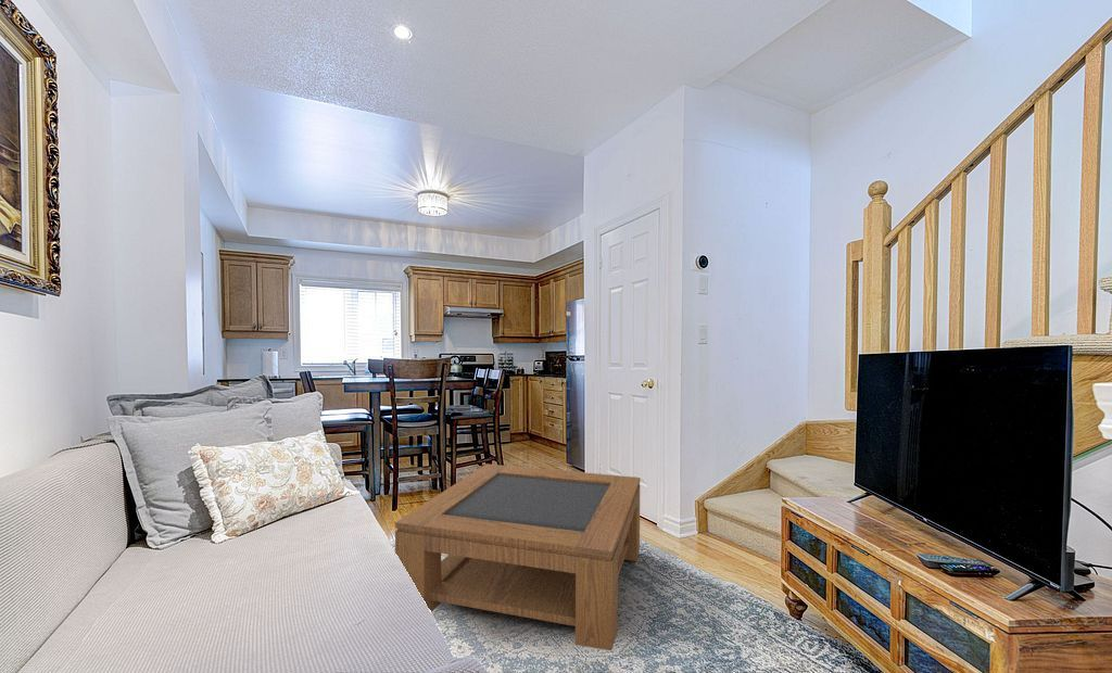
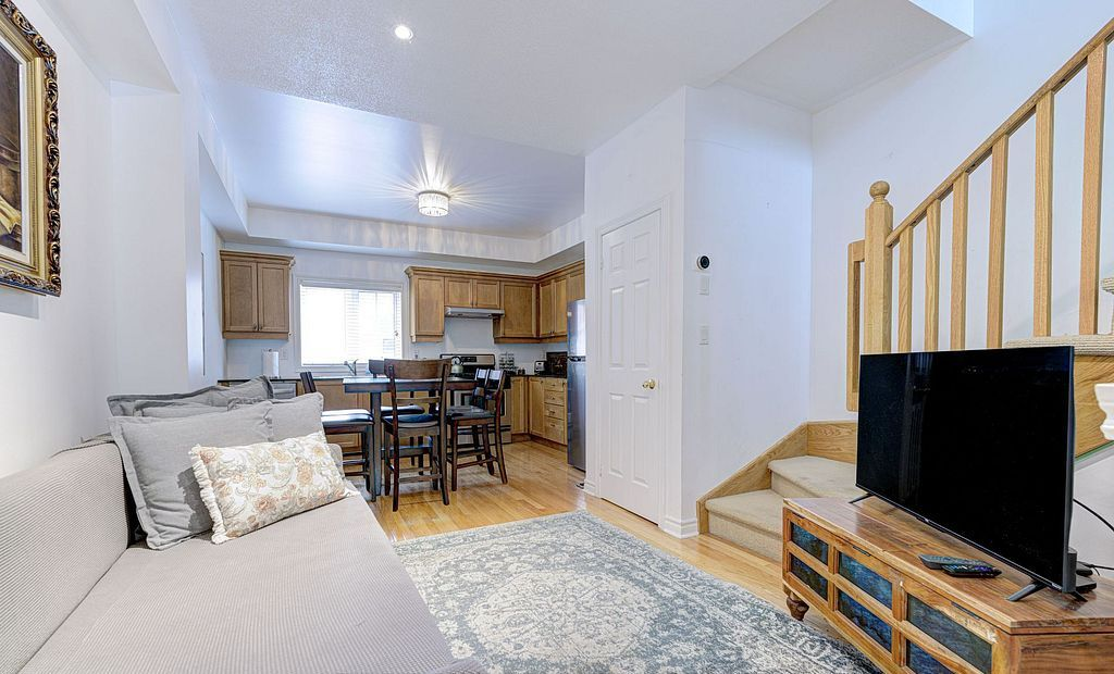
- coffee table (533, 537)
